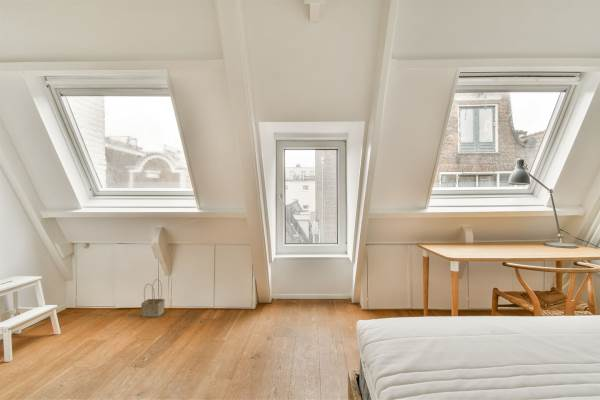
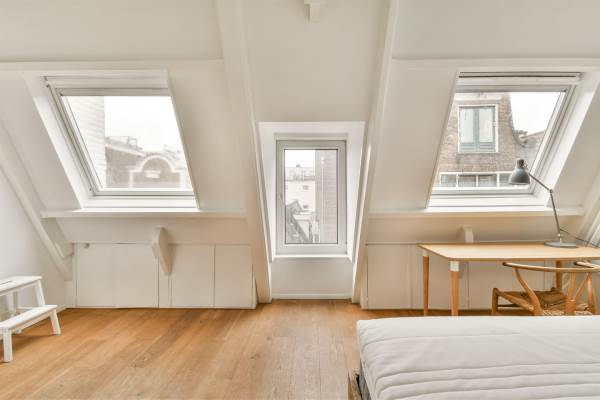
- basket (152, 297)
